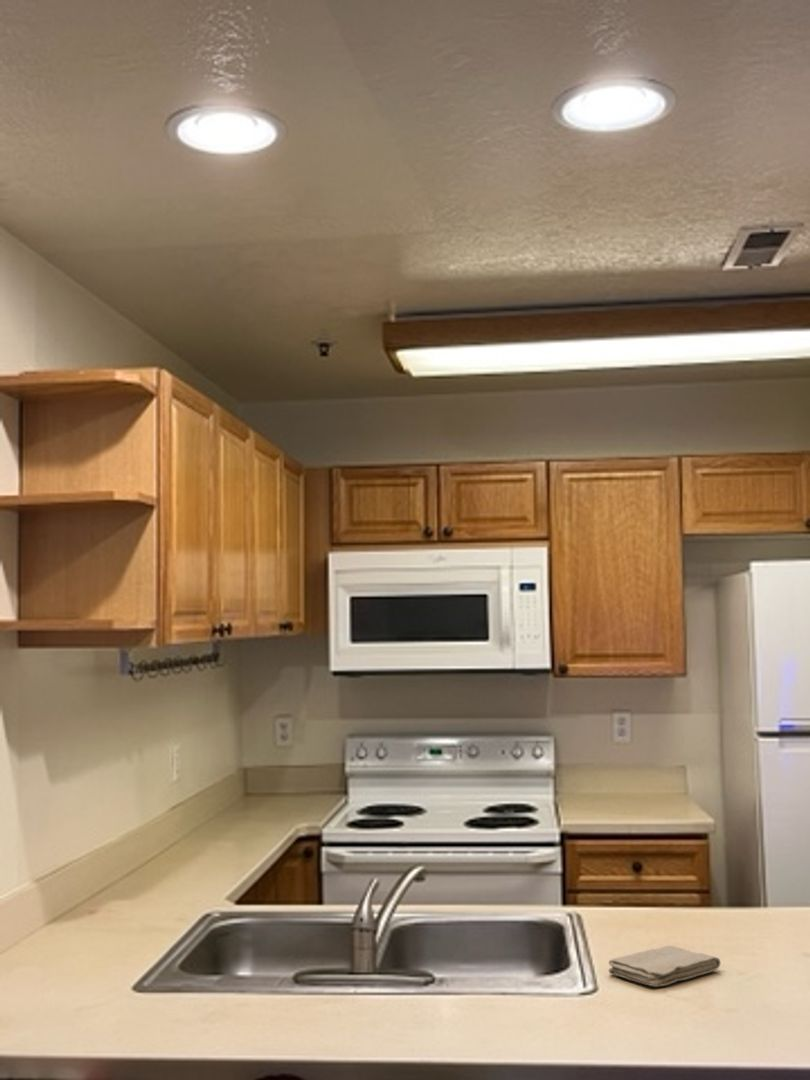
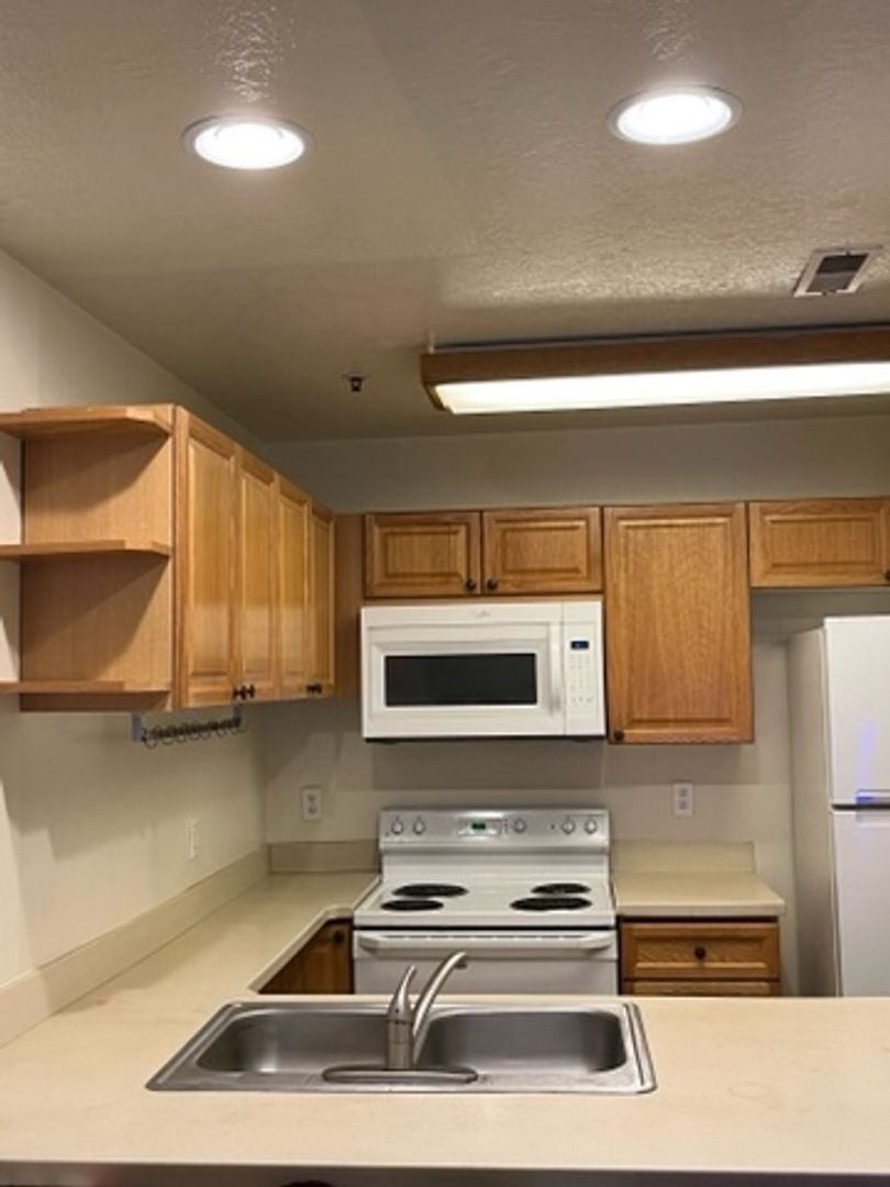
- washcloth (663, 963)
